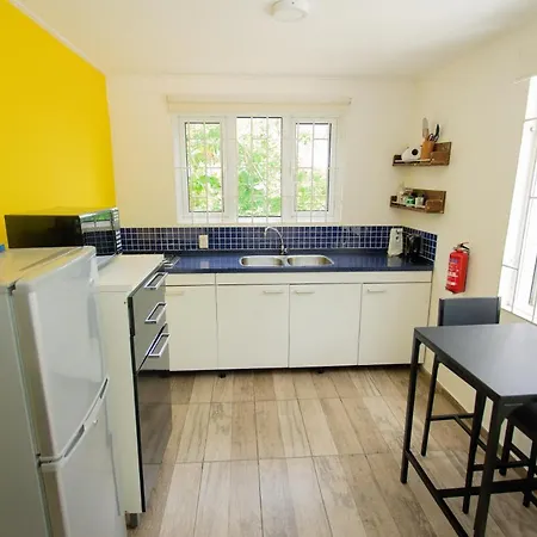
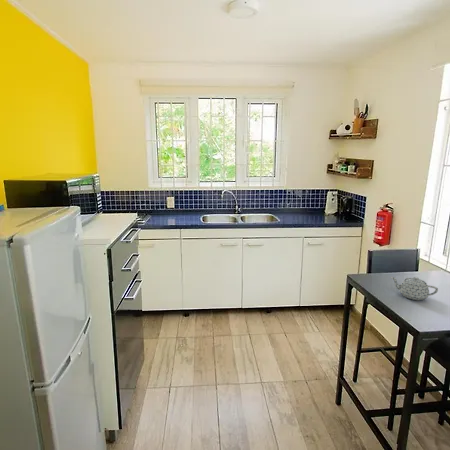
+ teapot (412, 286)
